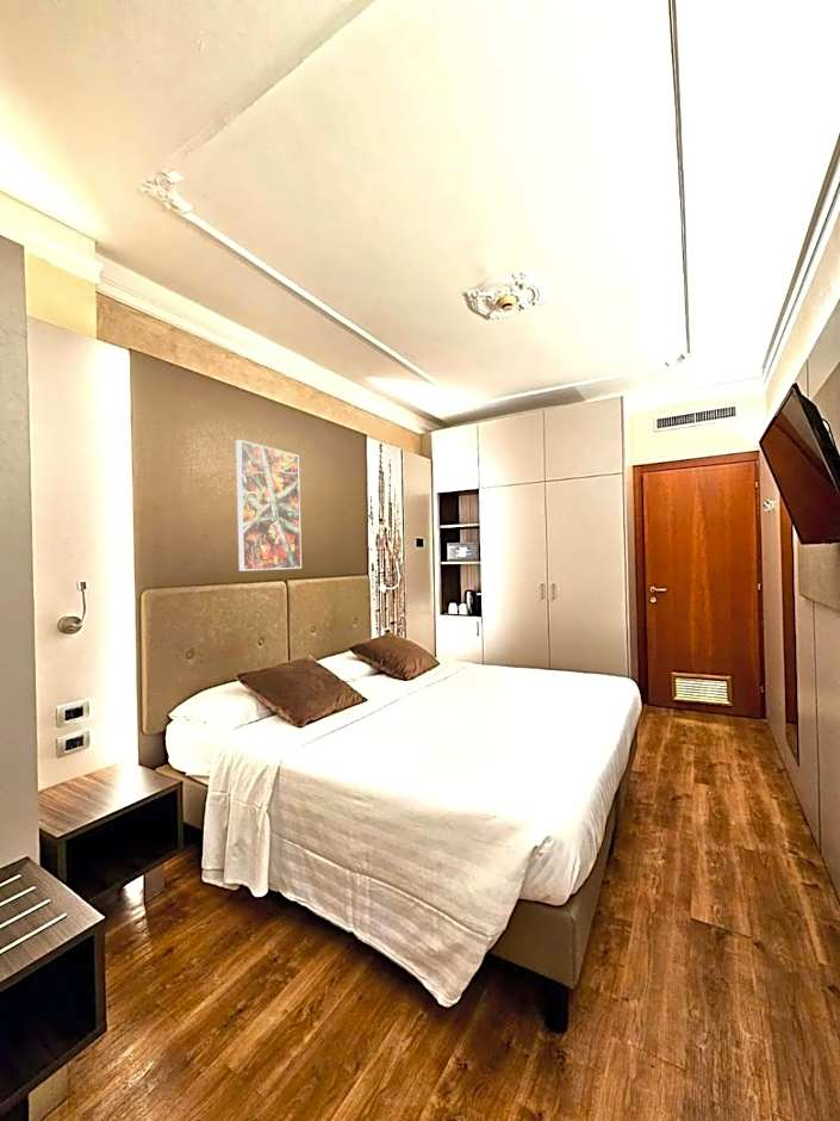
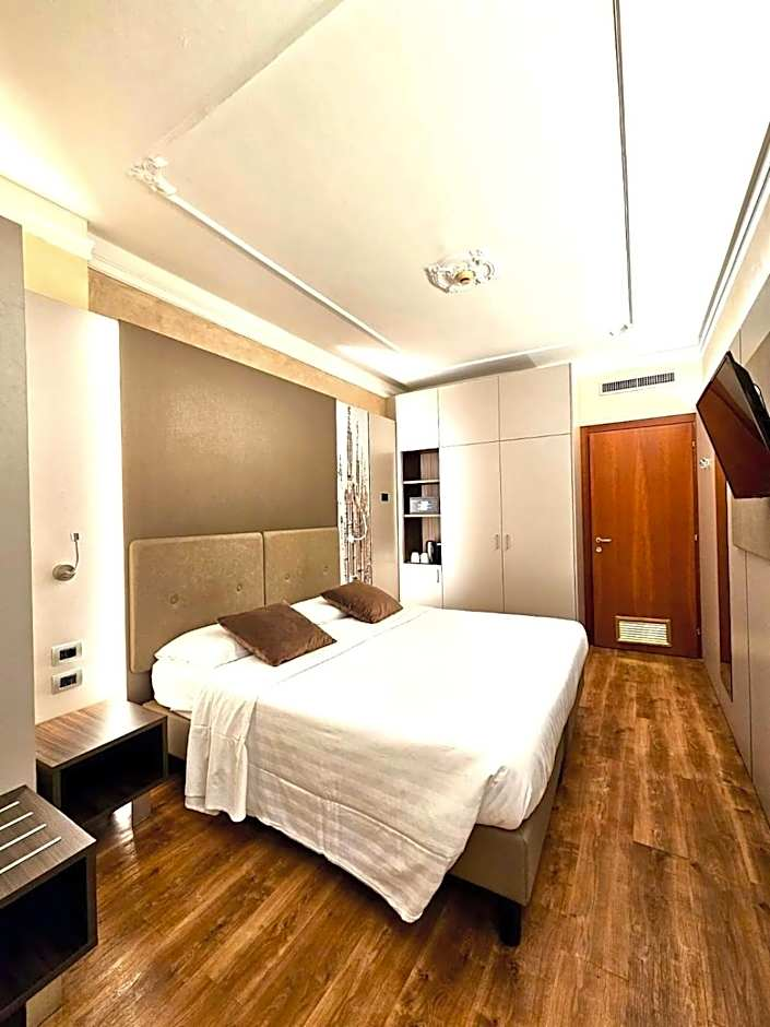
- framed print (270, 508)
